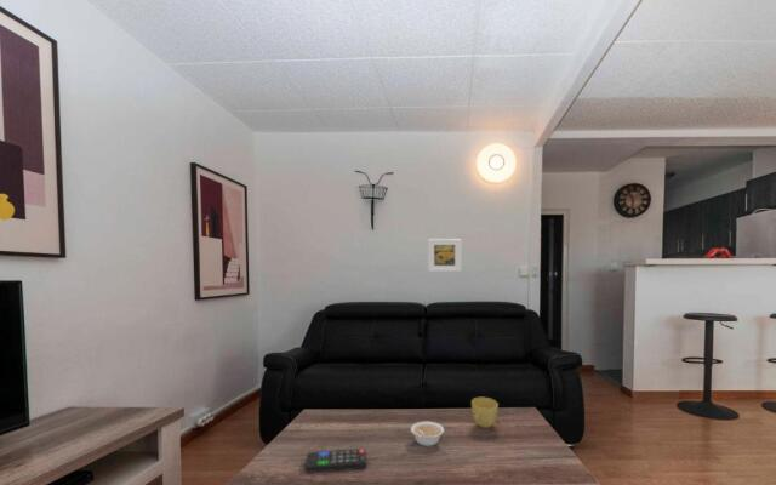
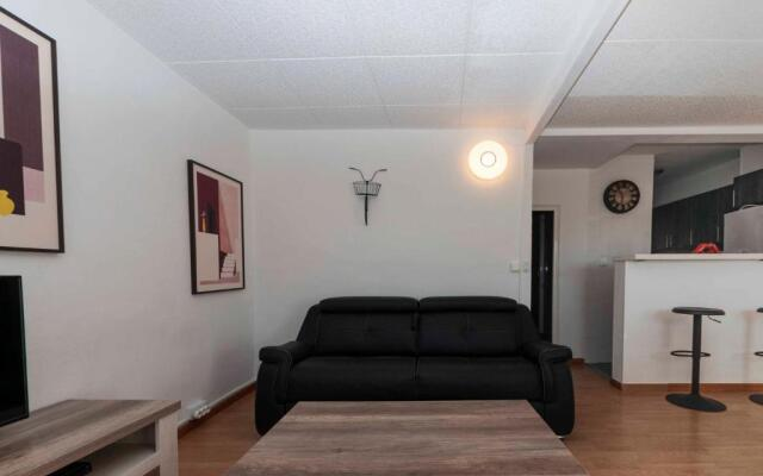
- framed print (444, 255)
- remote control (336, 460)
- cup (483, 415)
- legume (428, 433)
